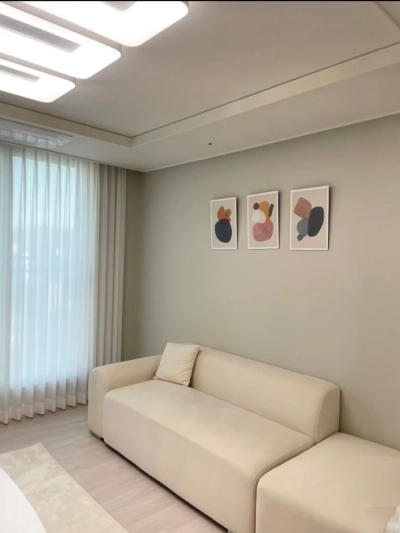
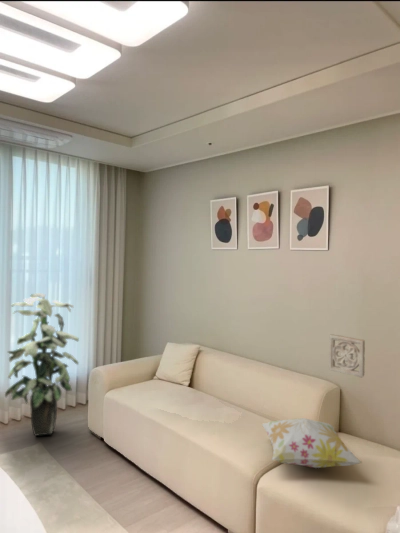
+ decorative pillow (305, 441)
+ wall ornament (345, 355)
+ indoor plant (40, 361)
